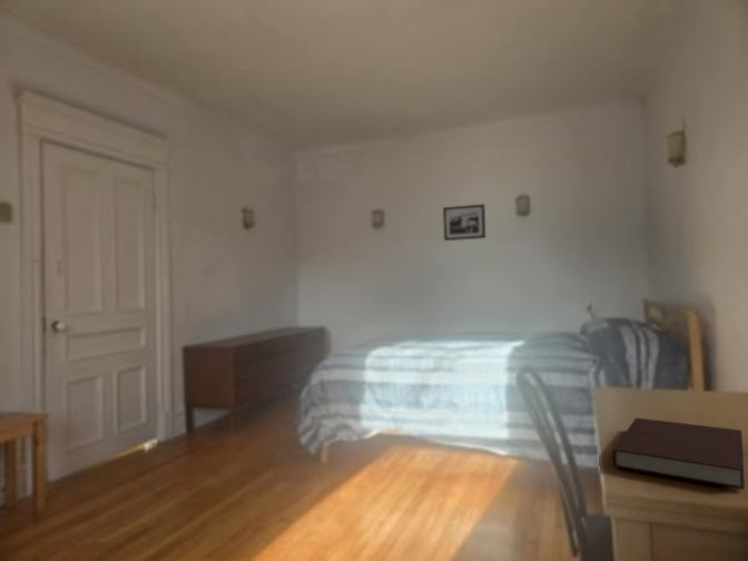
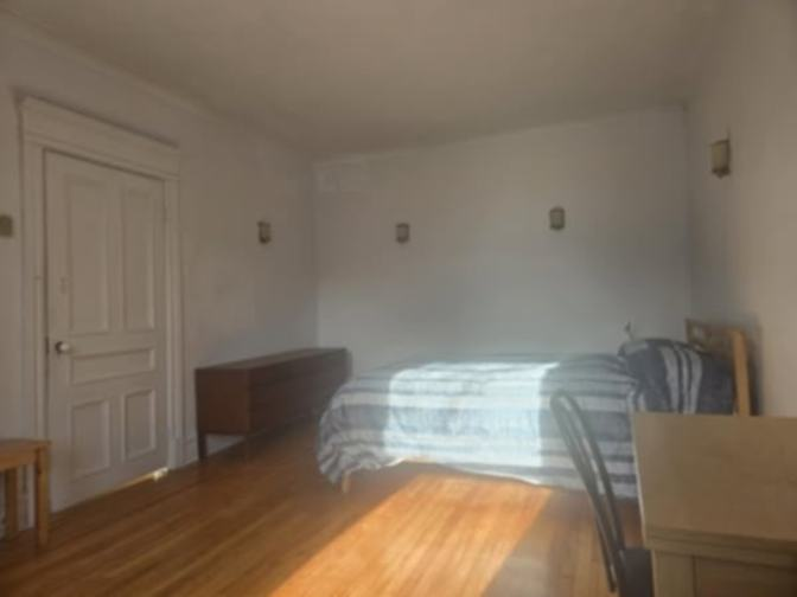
- notebook (680, 447)
- picture frame (463, 223)
